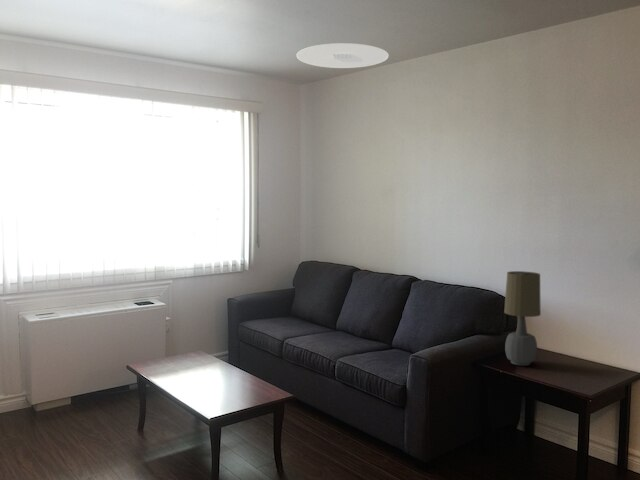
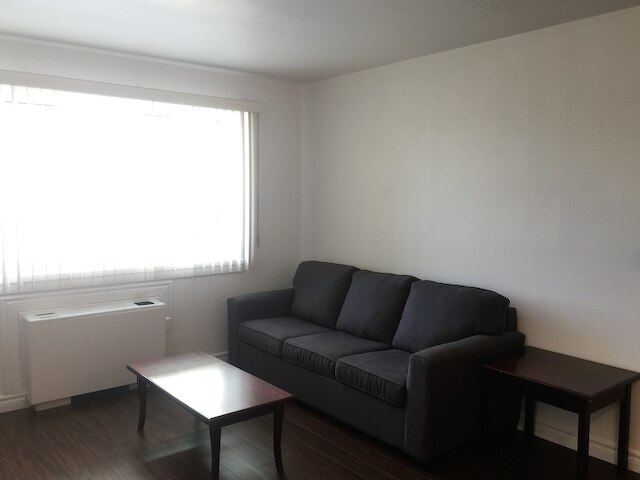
- table lamp (521, 318)
- ceiling light (342, 51)
